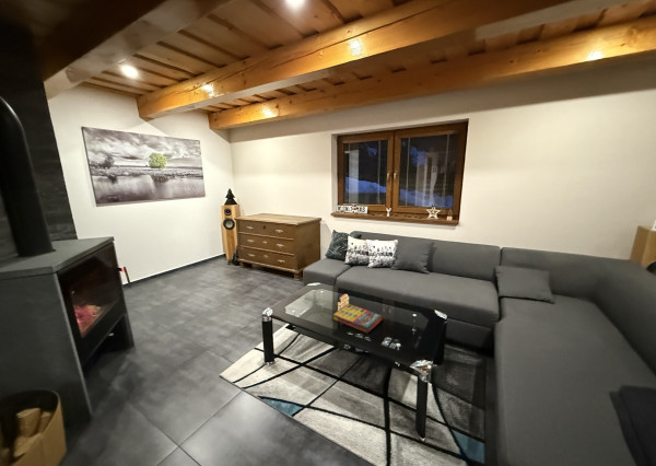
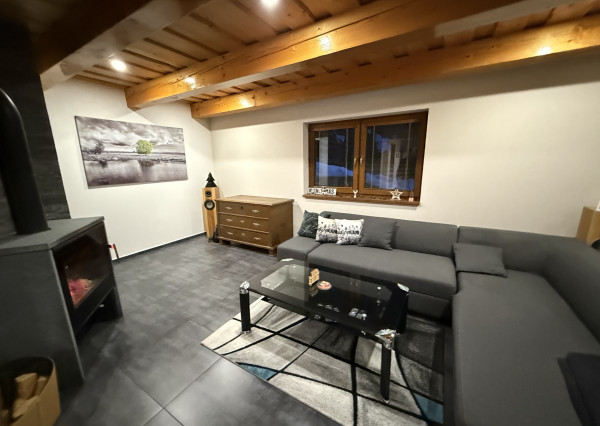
- game compilation box (356, 317)
